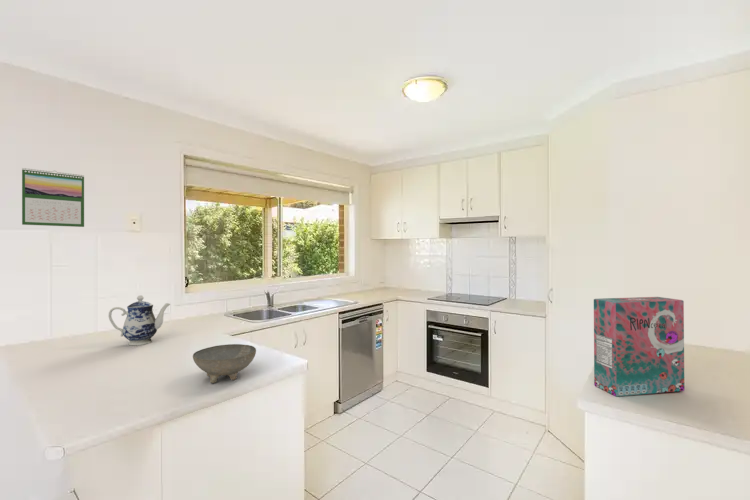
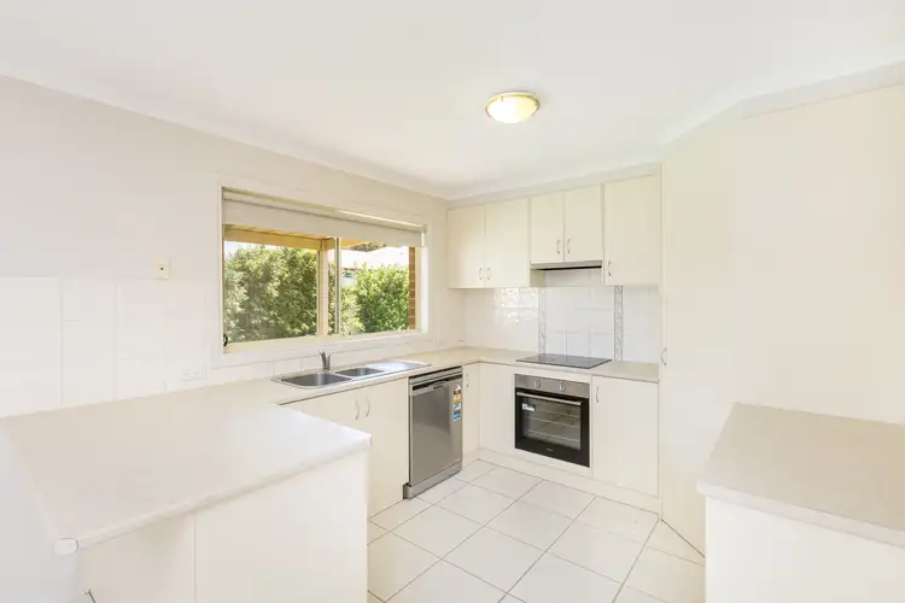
- cereal box (638, 343)
- teapot (140, 319)
- calendar (54, 198)
- bowl (225, 363)
